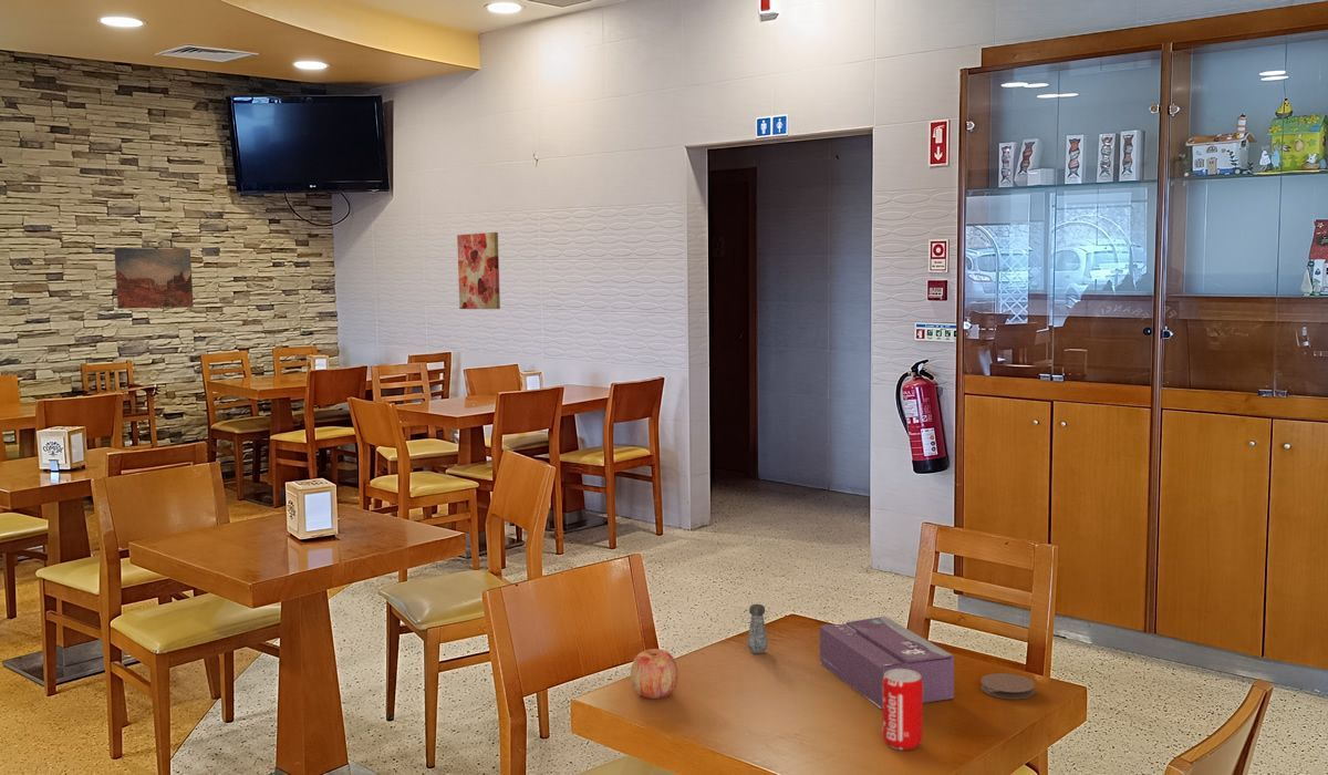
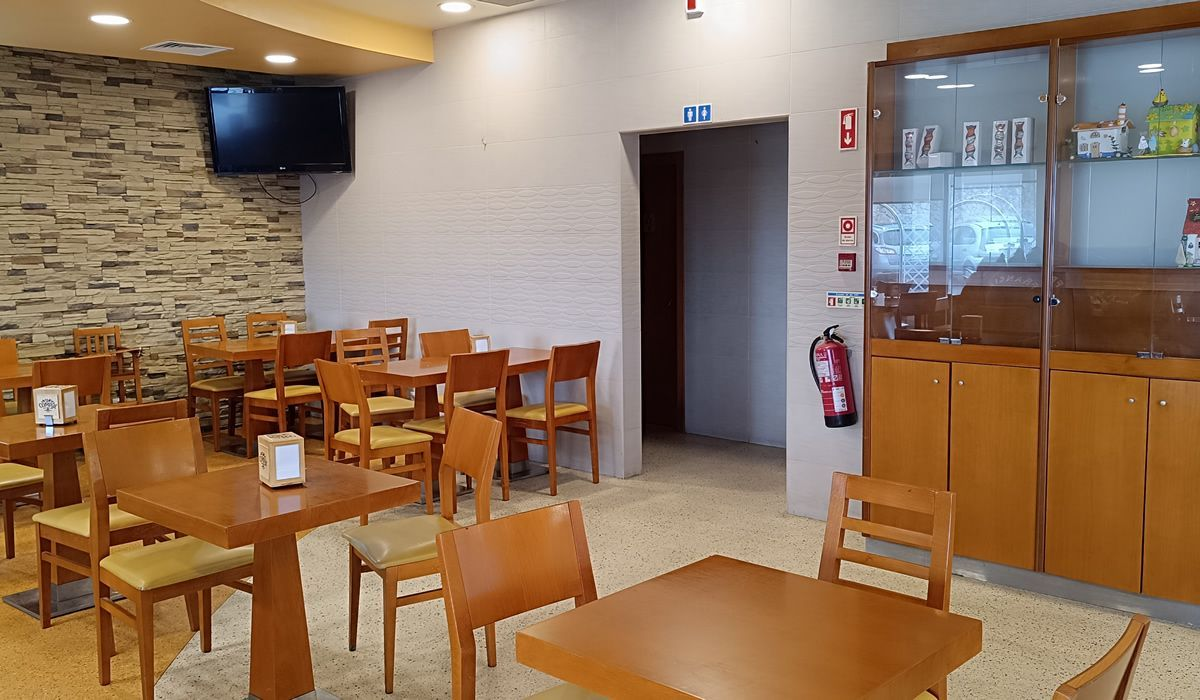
- wall art (478, 271)
- tissue box (883, 659)
- coaster (1007, 685)
- apple (654, 672)
- salt shaker (757, 628)
- beverage can (902, 709)
- wall art (154, 278)
